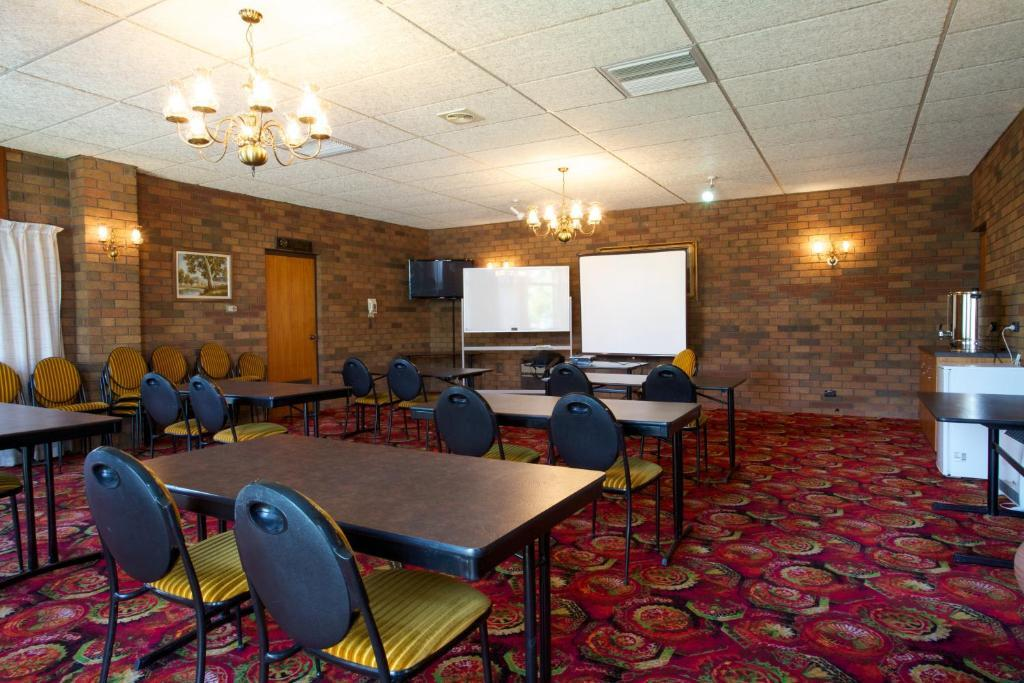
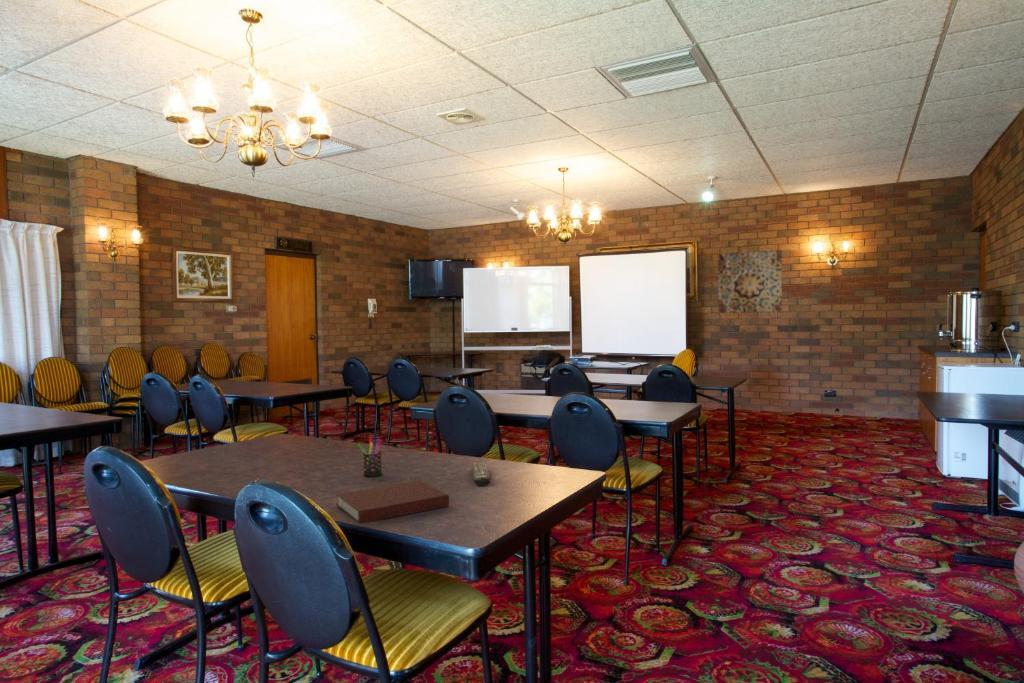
+ remote control (480, 473)
+ pen holder (370, 455)
+ notebook (392, 500)
+ wall art (749, 282)
